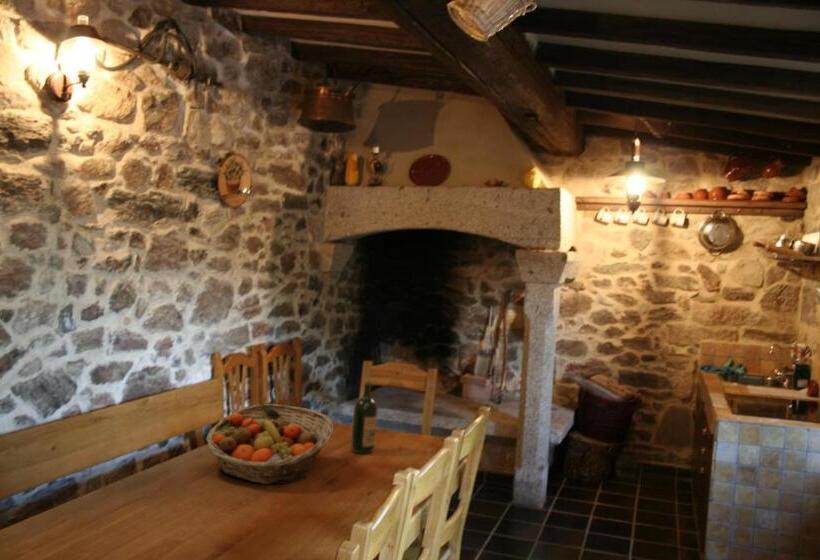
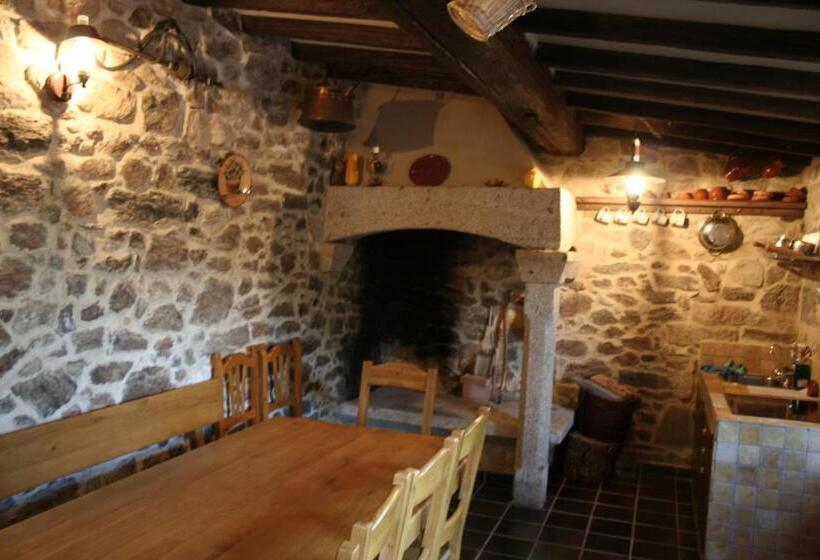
- wine bottle (365, 415)
- fruit basket (269, 442)
